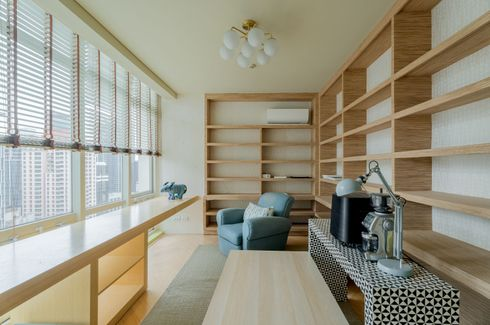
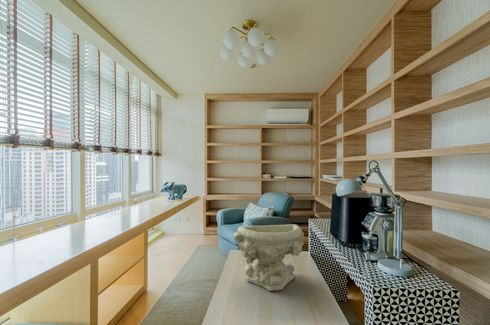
+ decorative bowl (268, 254)
